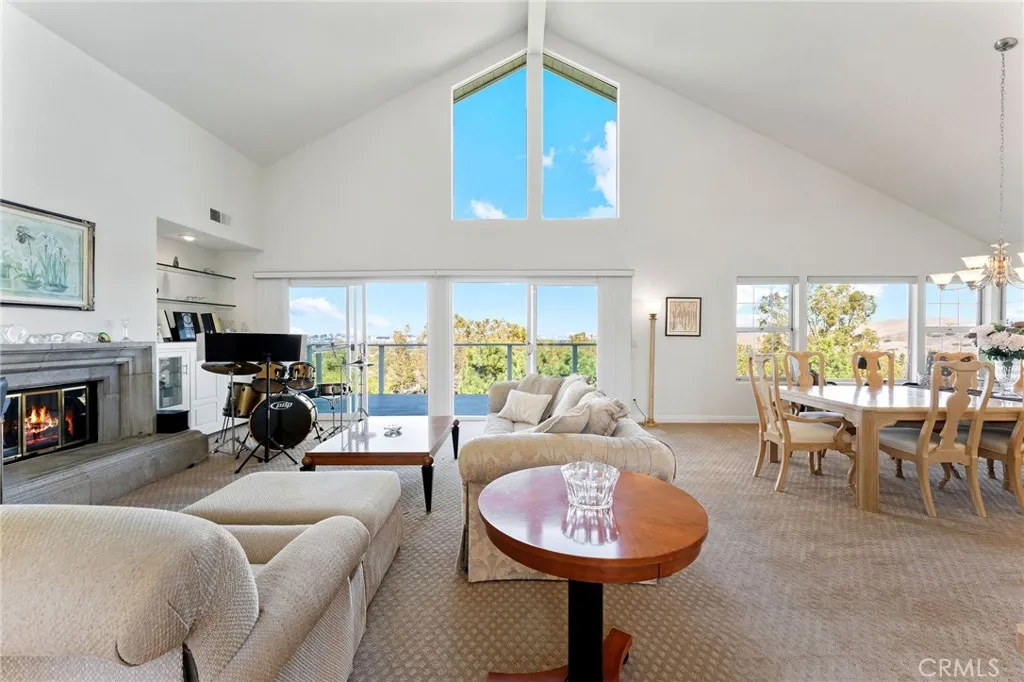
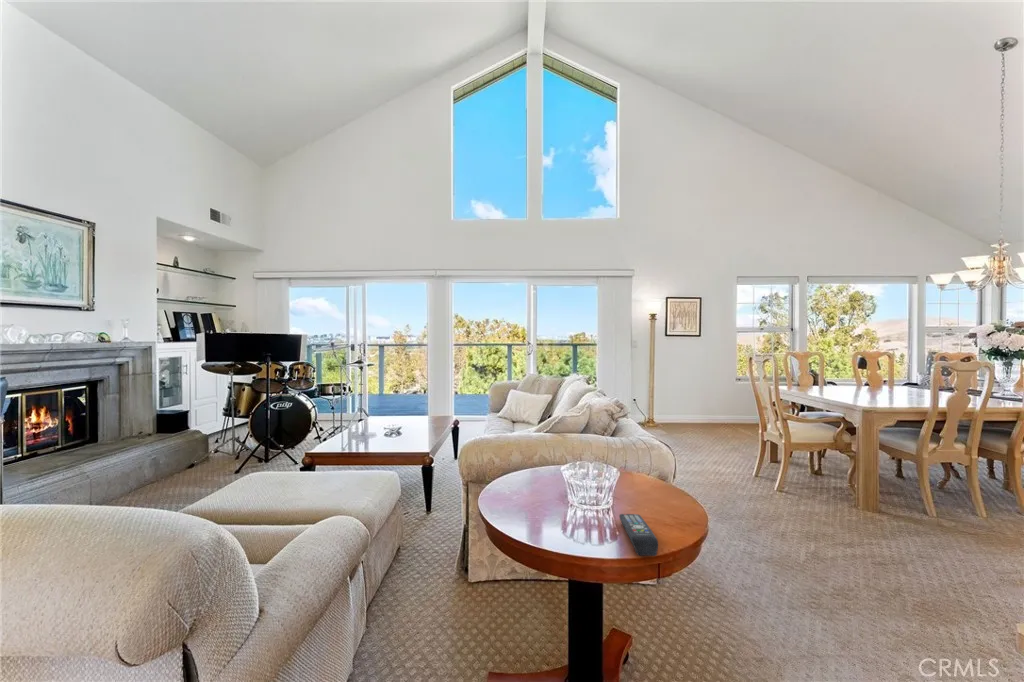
+ remote control (637, 530)
